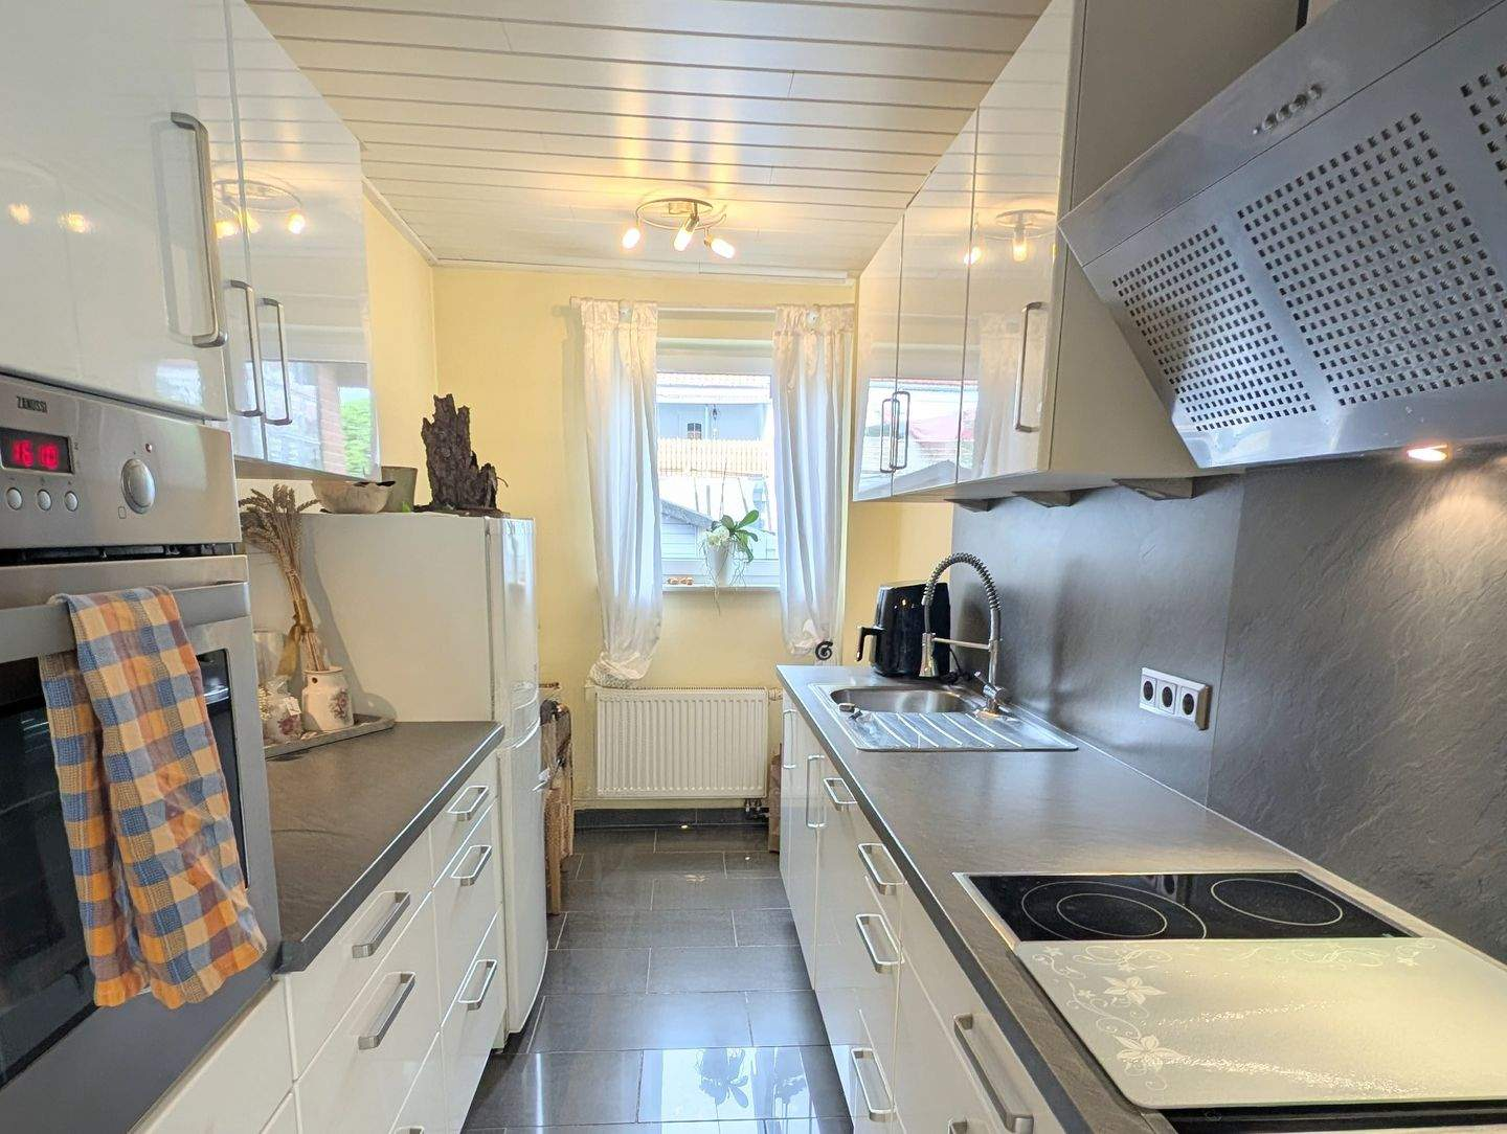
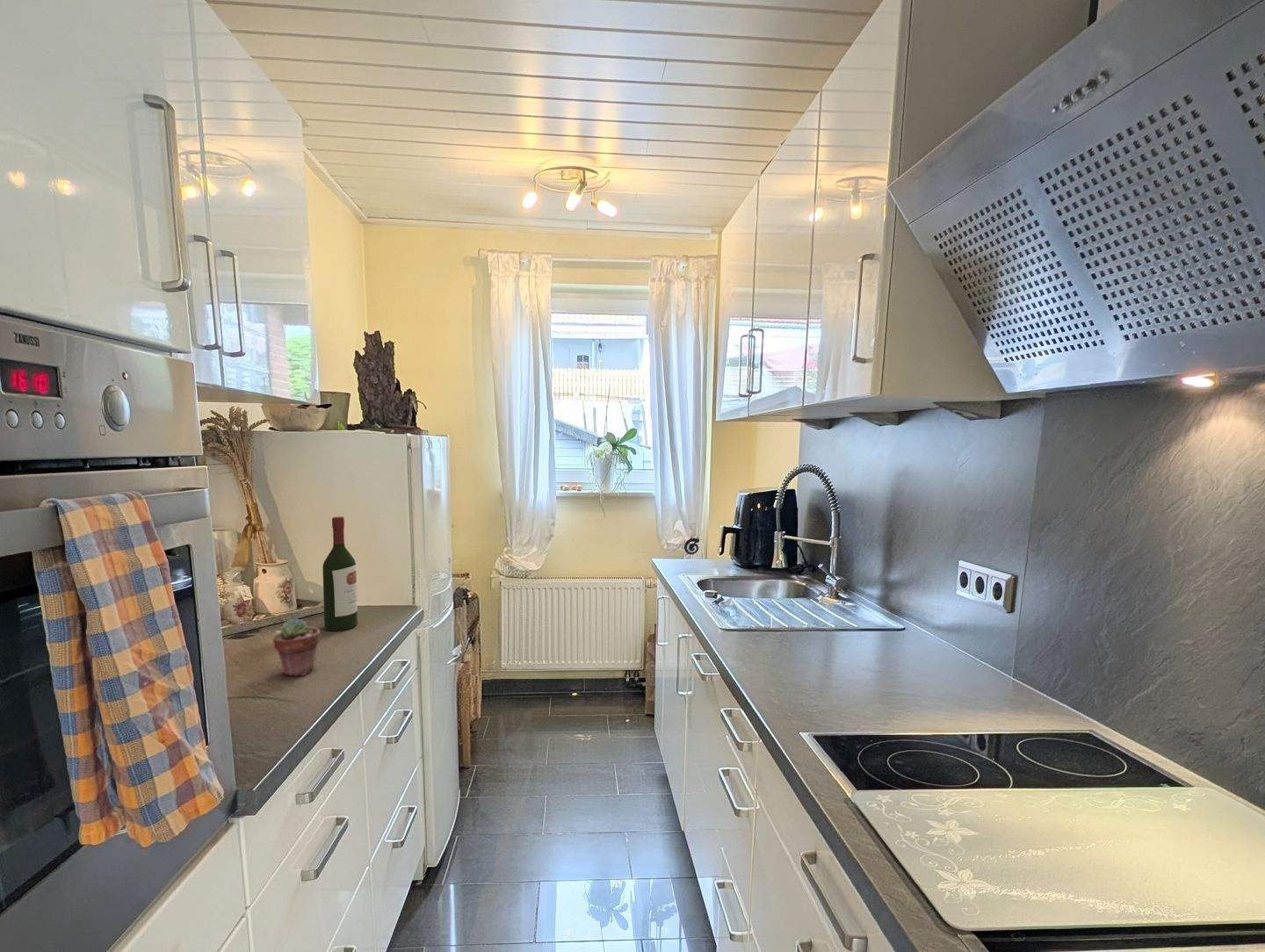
+ wine bottle (339, 572)
+ potted succulent (297, 644)
